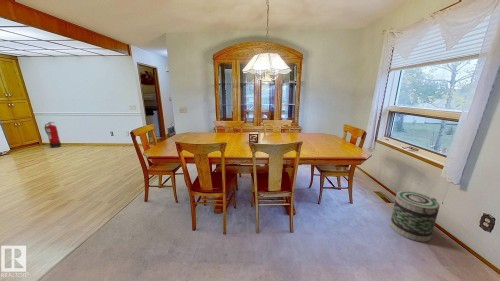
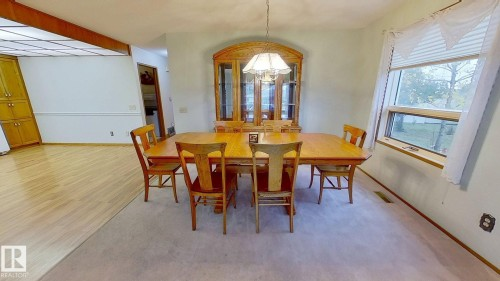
- basket (414, 213)
- fire extinguisher (51, 134)
